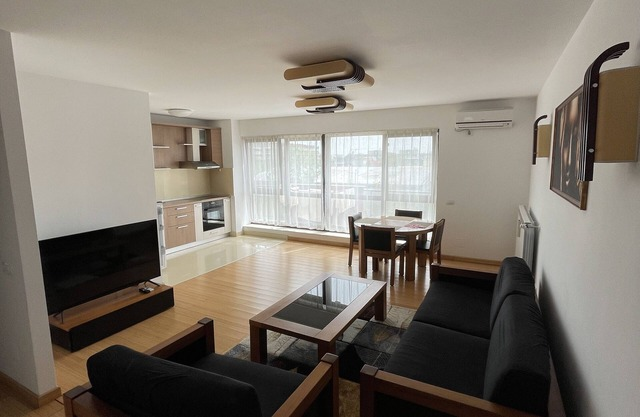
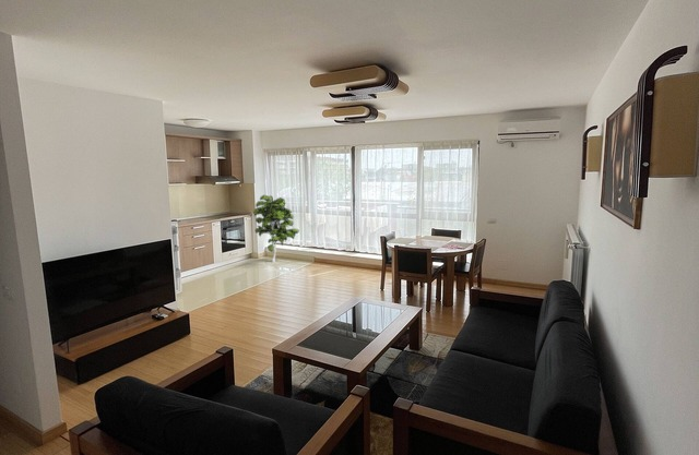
+ indoor plant (275, 228)
